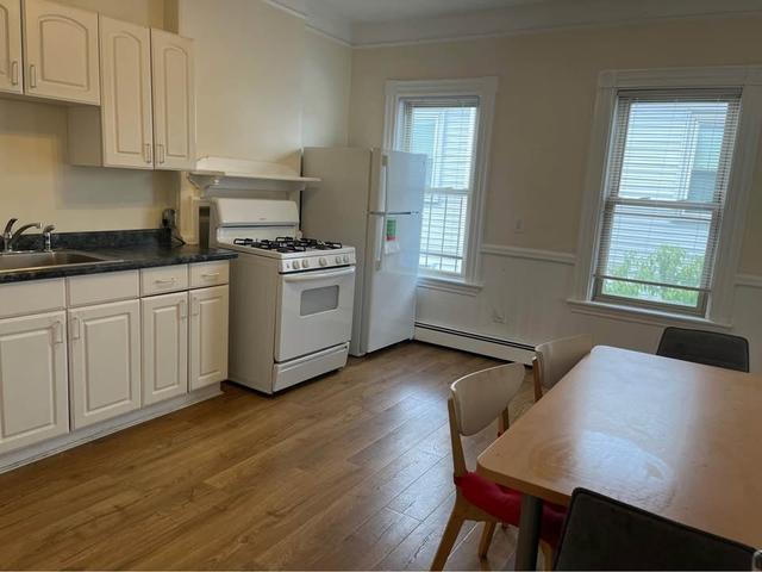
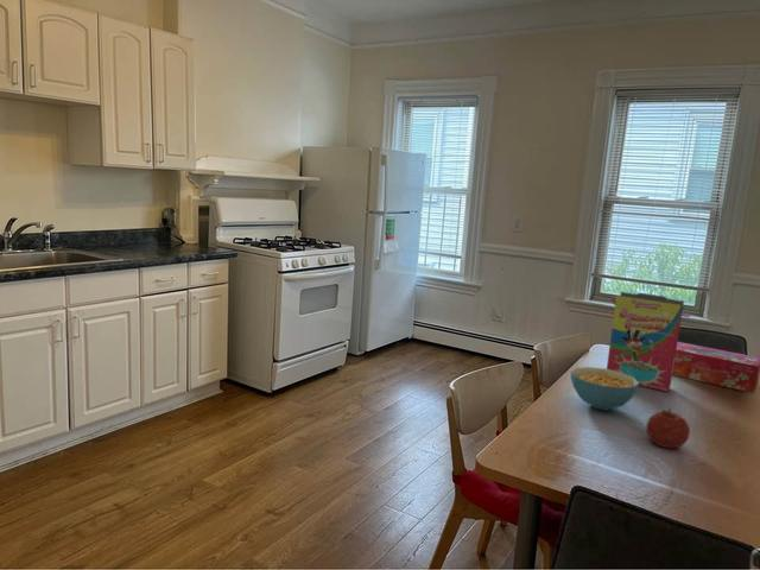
+ cereal bowl (602, 391)
+ fruit (666, 426)
+ tissue box (712, 365)
+ cereal box (644, 340)
